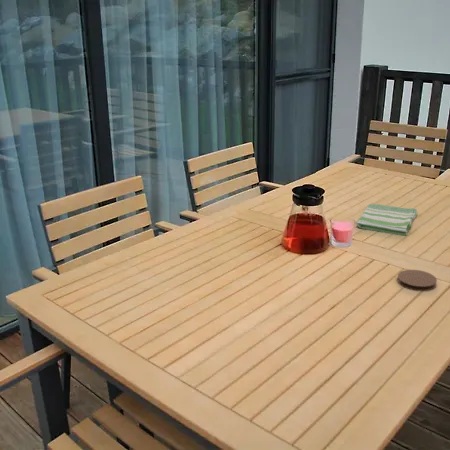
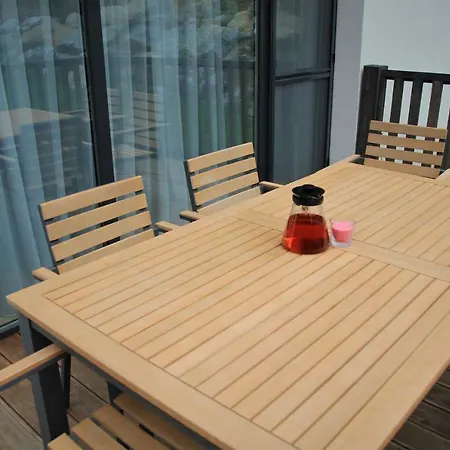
- dish towel (386, 217)
- coaster (416, 280)
